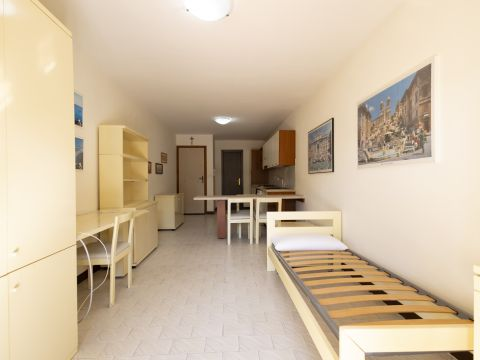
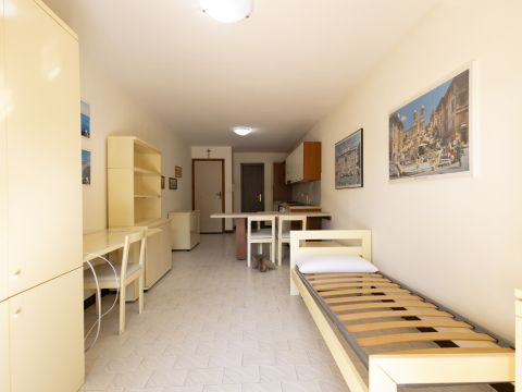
+ boots (263, 261)
